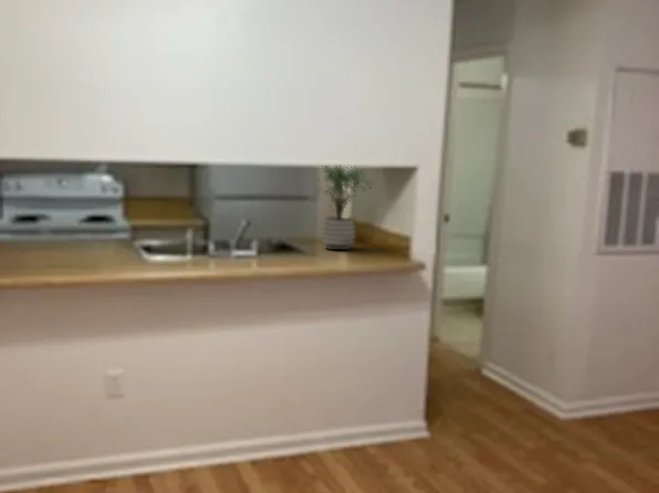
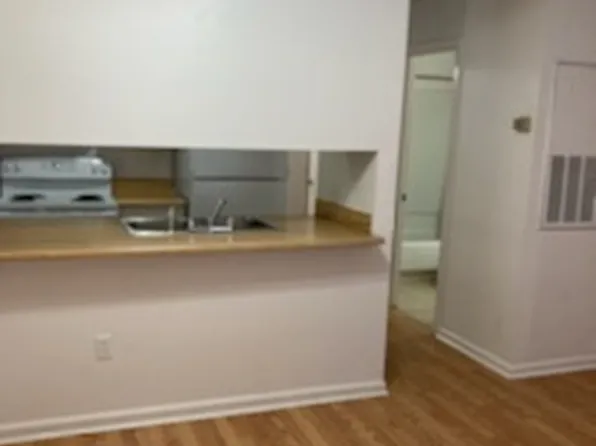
- potted plant (342, 204)
